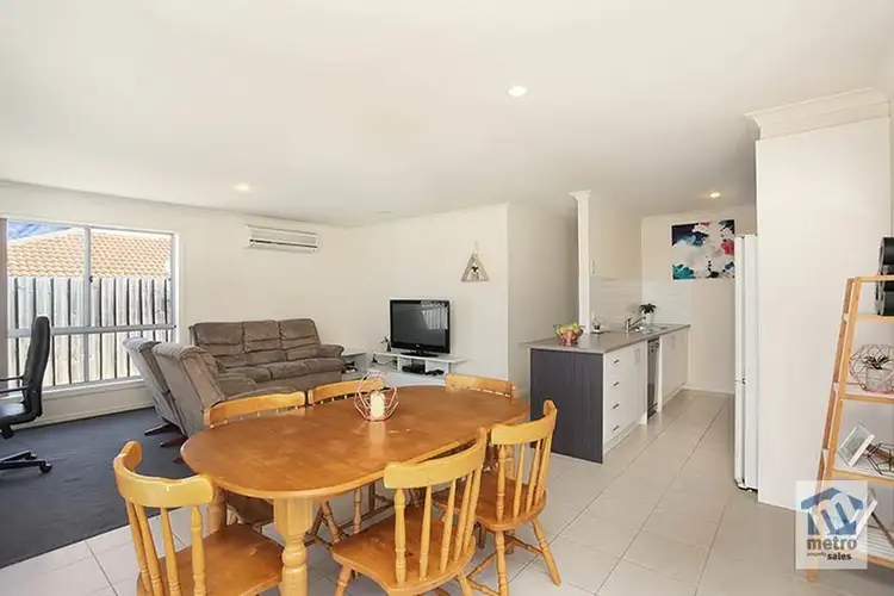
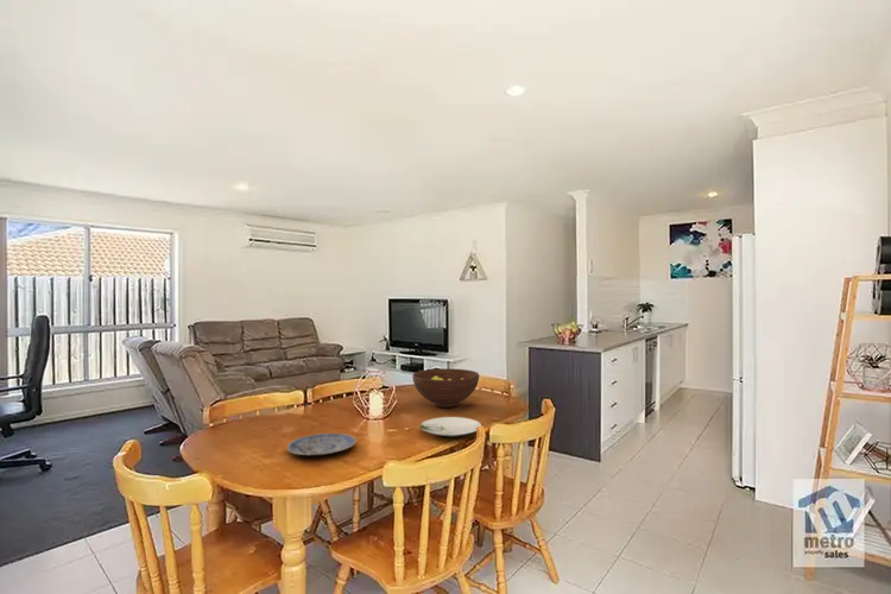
+ plate (450, 429)
+ plate (322, 446)
+ fruit bowl (446, 388)
